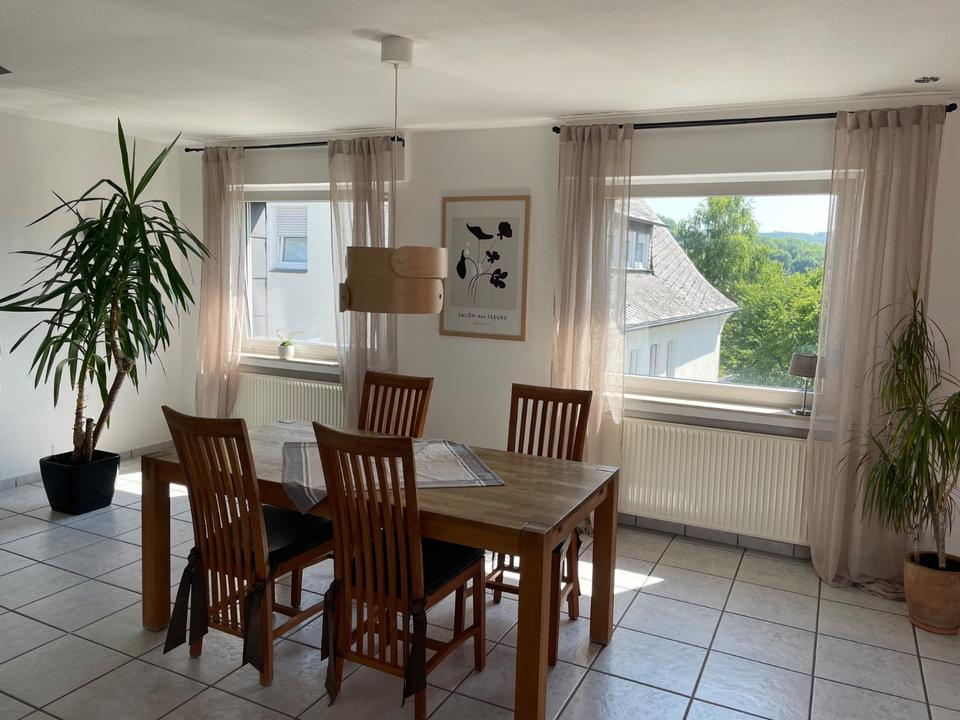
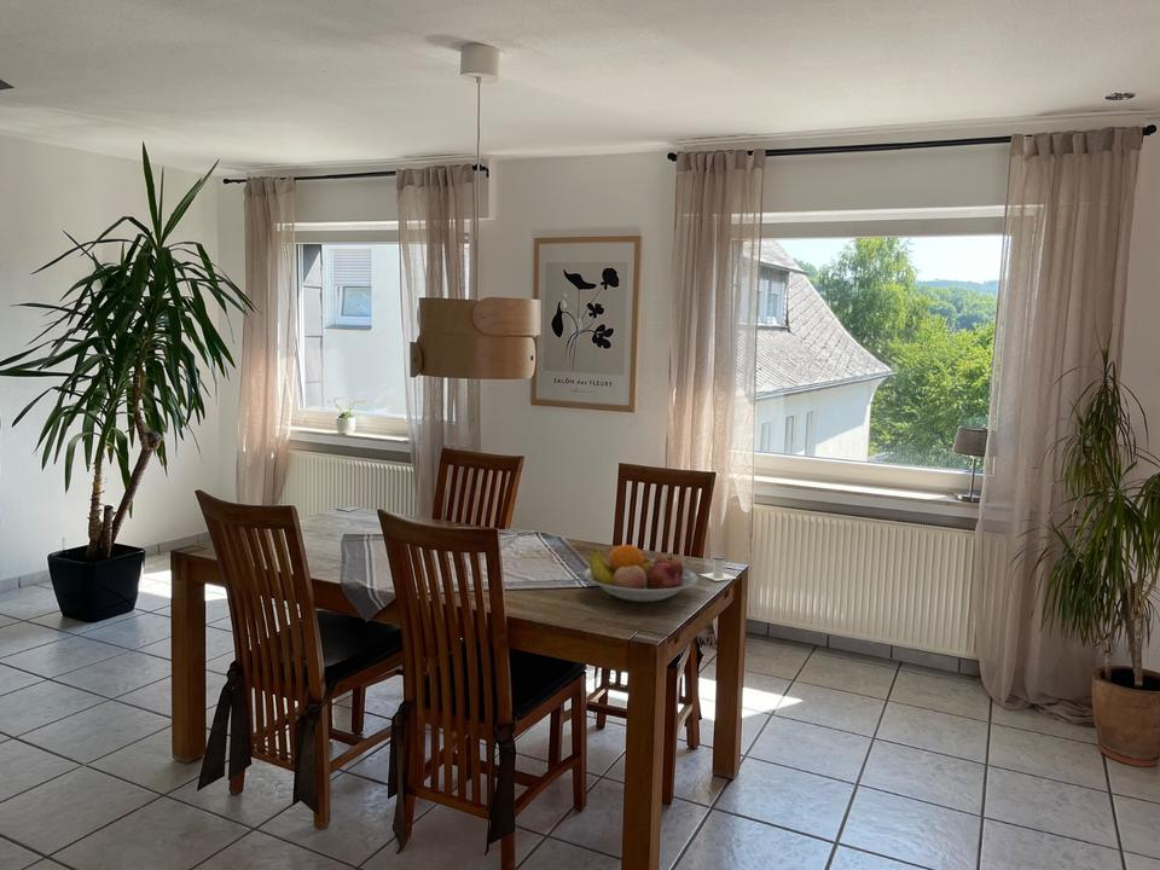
+ salt shaker (718, 566)
+ fruit bowl (640, 570)
